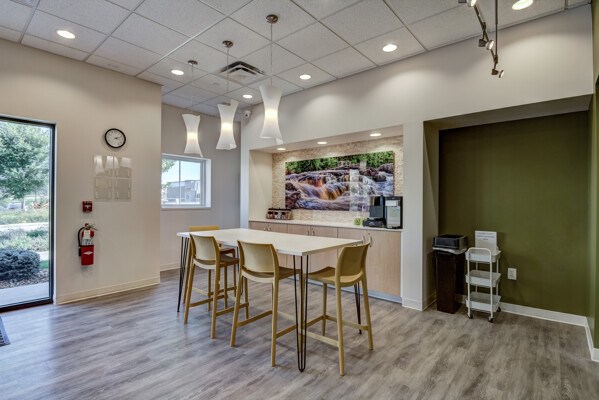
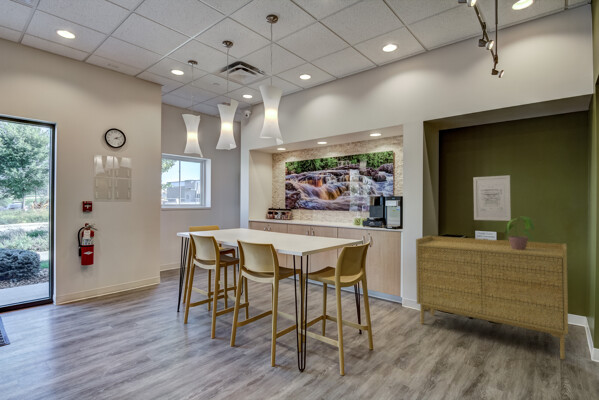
+ potted plant (516, 233)
+ sideboard (486, 287)
+ wall art (491, 198)
